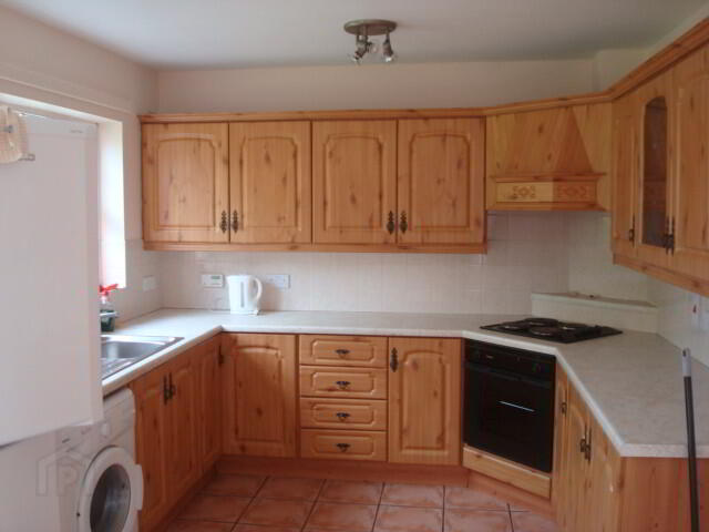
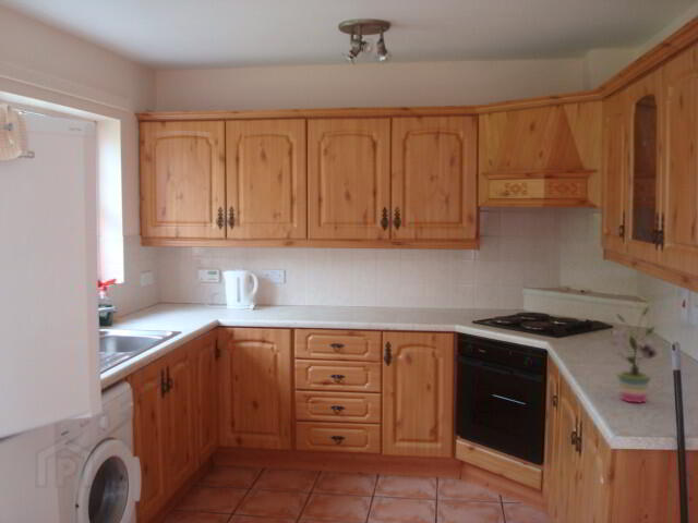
+ potted plant (631, 354)
